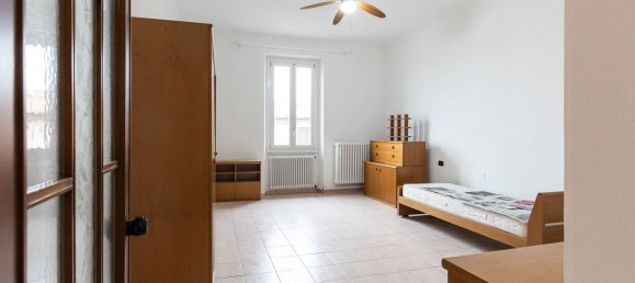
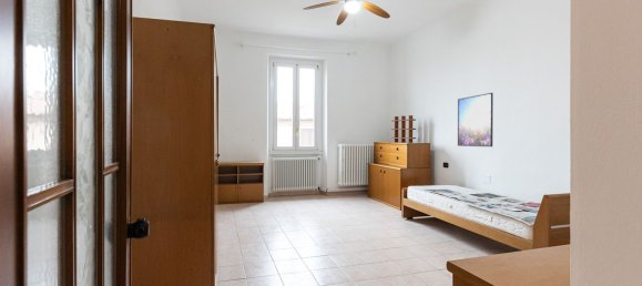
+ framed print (473, 121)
